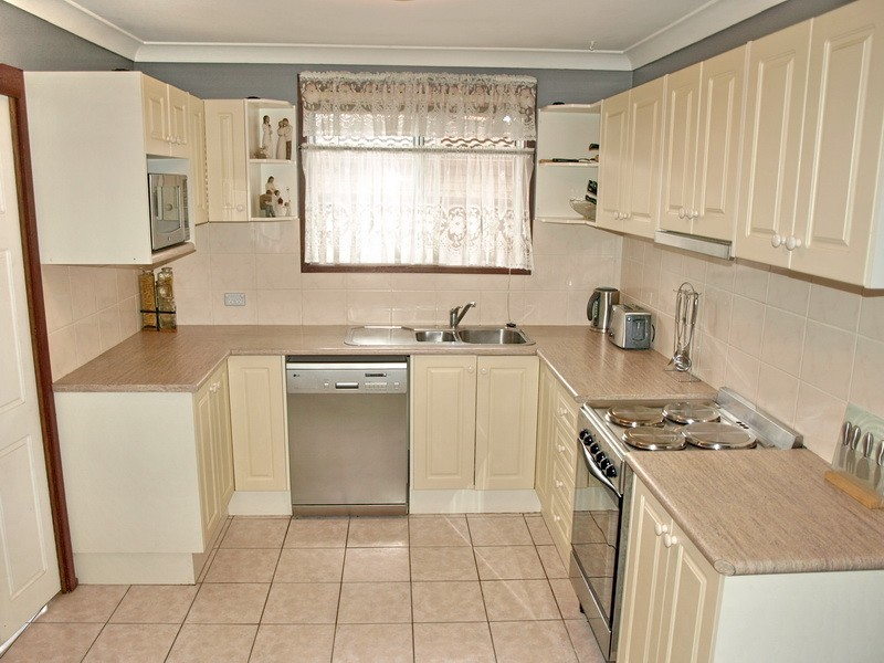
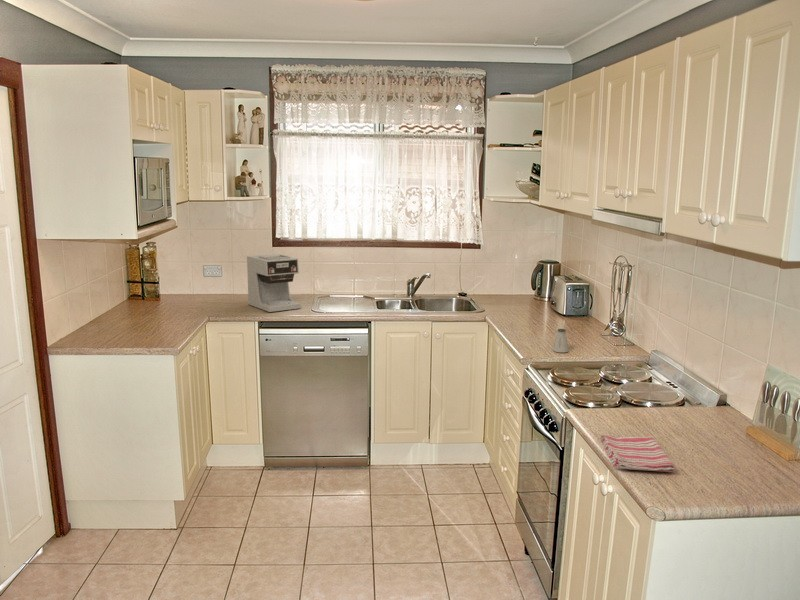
+ saltshaker (561, 340)
+ coffee maker (273, 281)
+ dish towel (635, 450)
